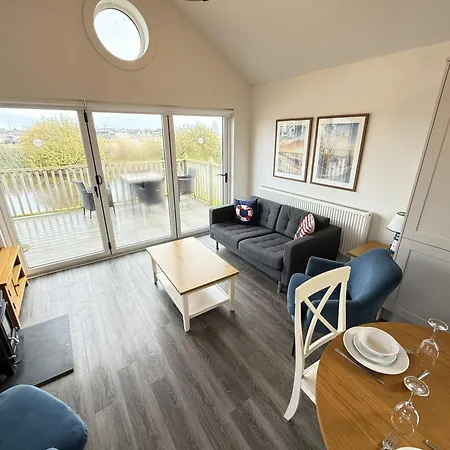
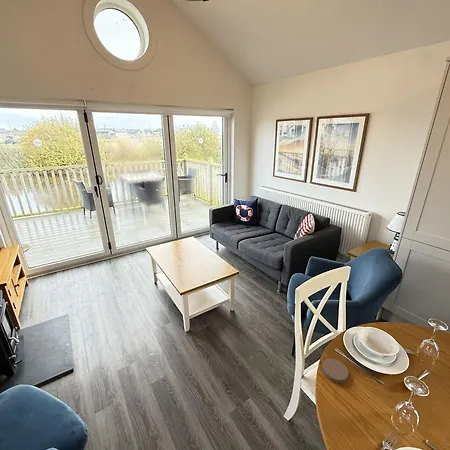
+ coaster (334, 369)
